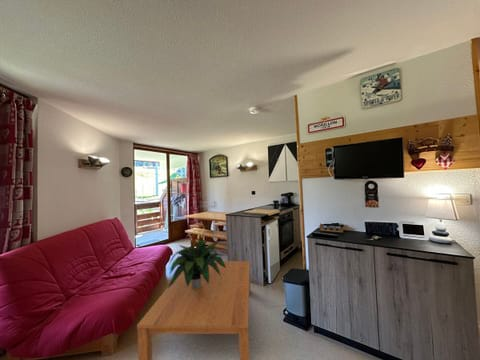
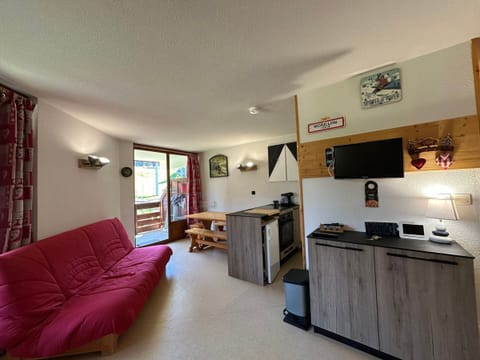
- coffee table (209, 303)
- potted plant (197, 261)
